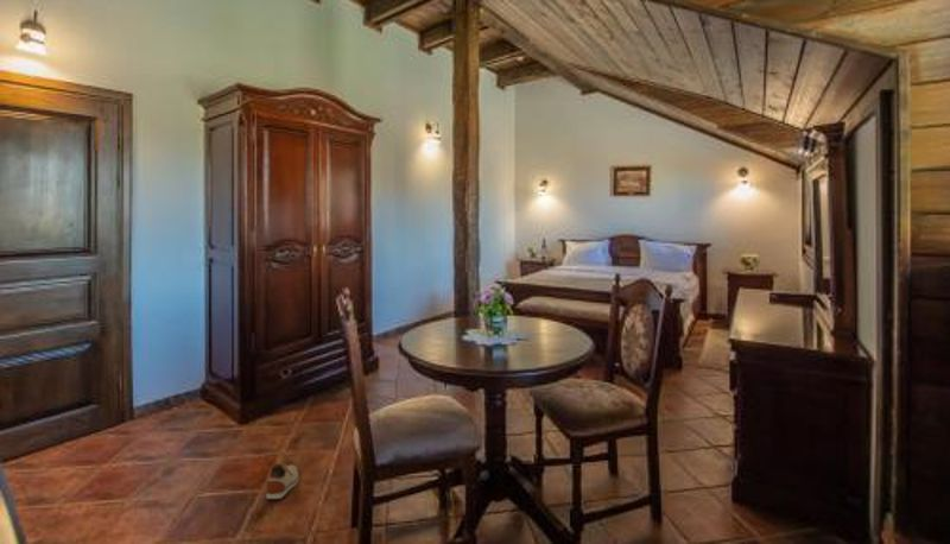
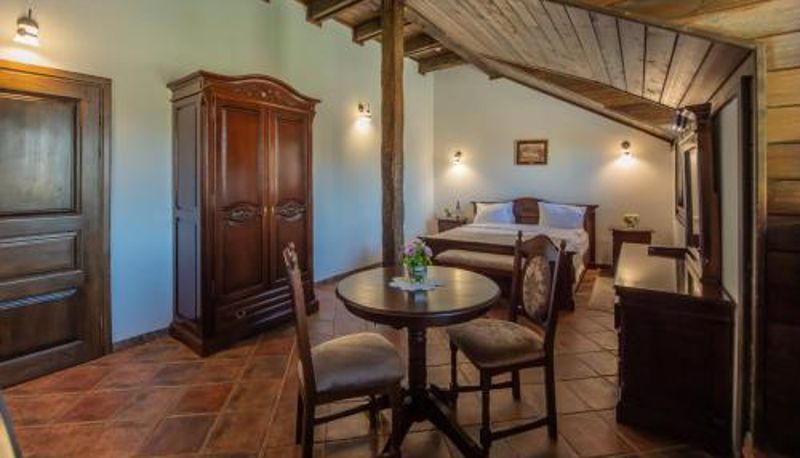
- shoe (284, 473)
